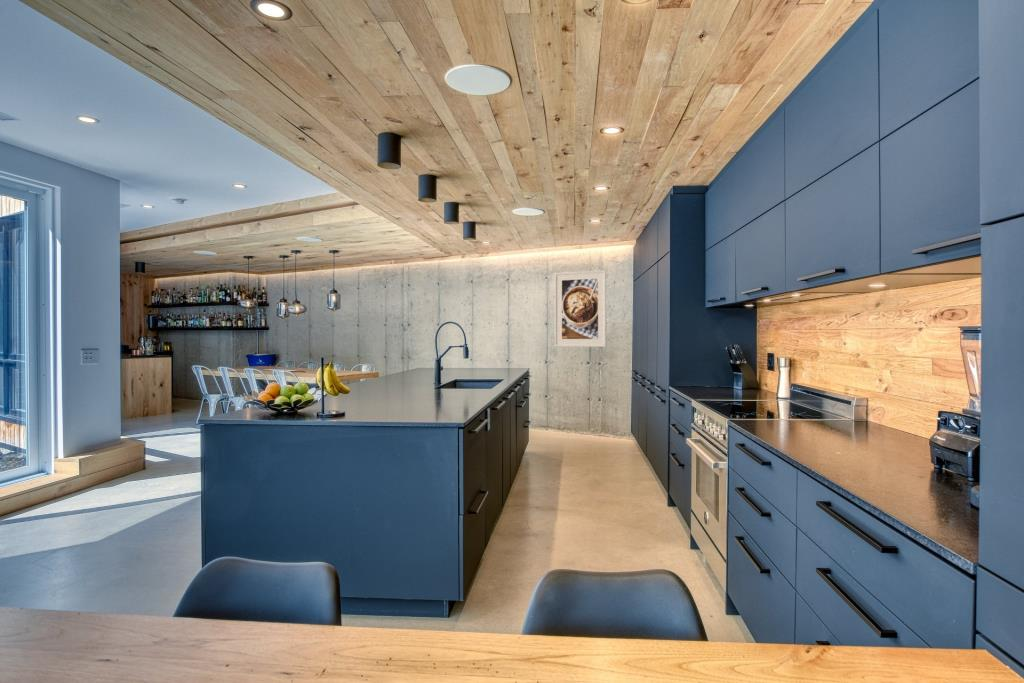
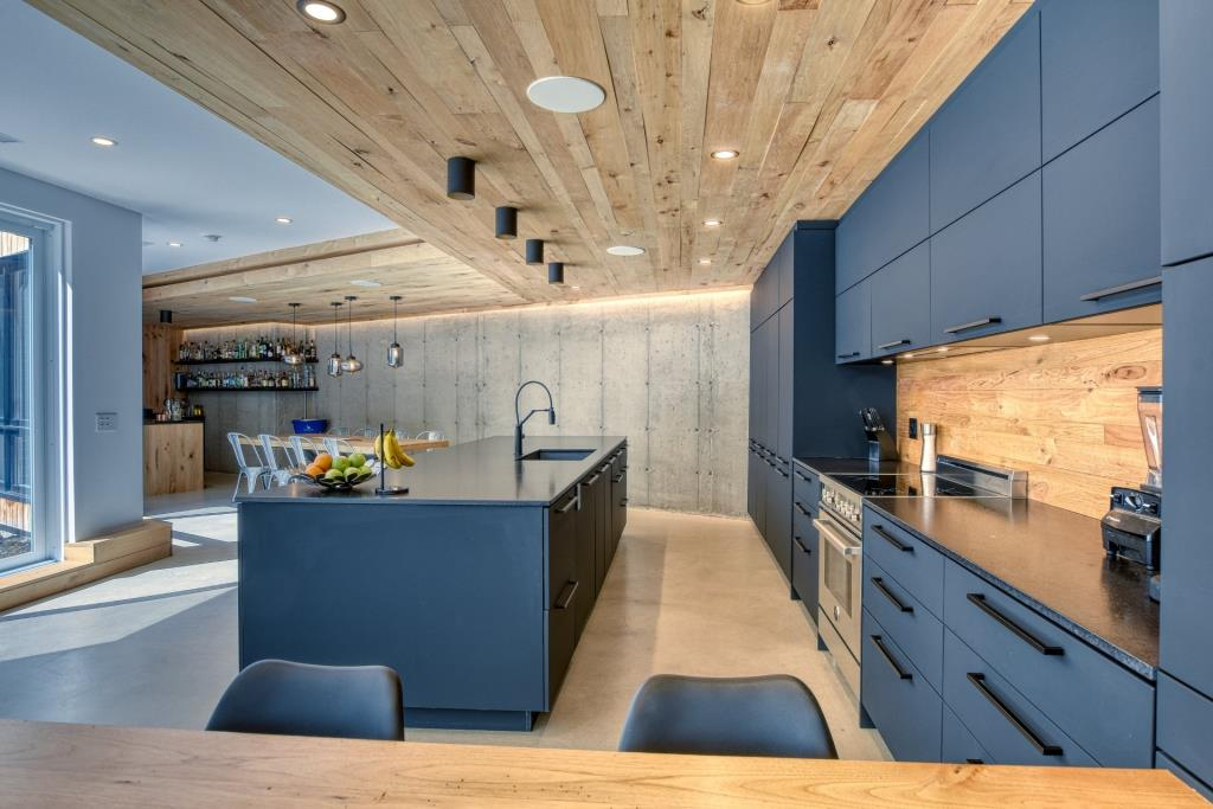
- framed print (579, 309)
